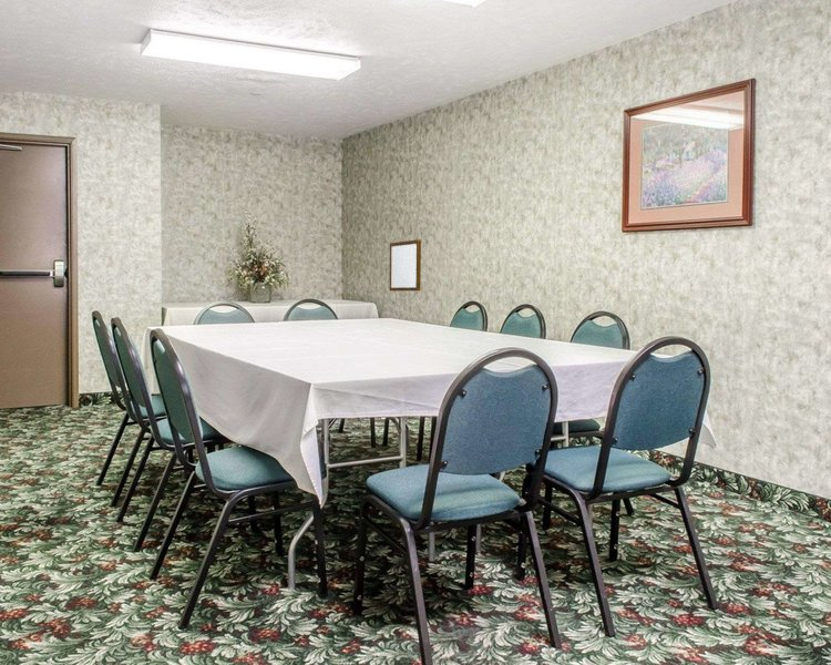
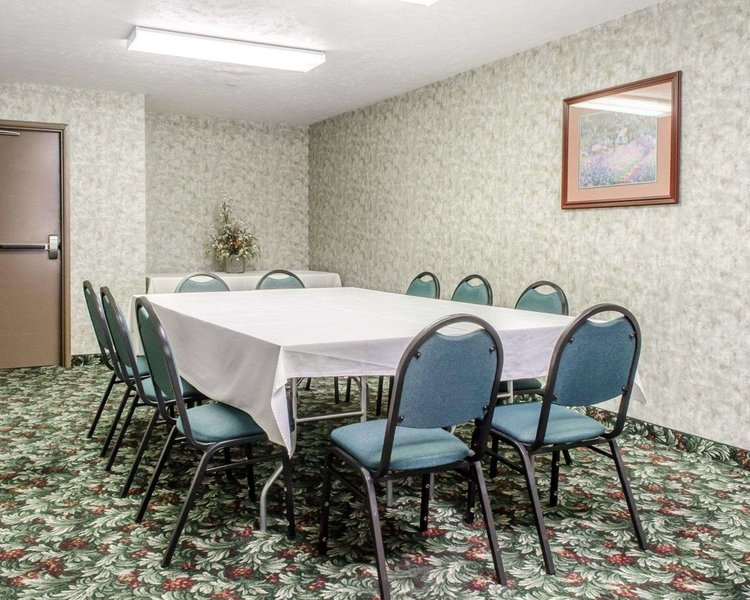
- writing board (404, 266)
